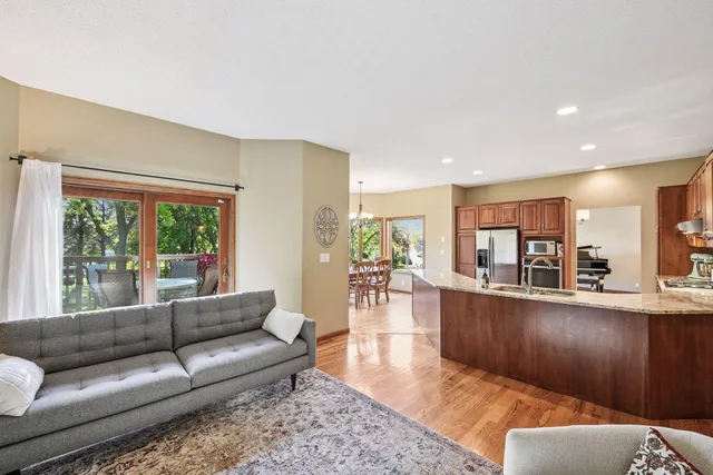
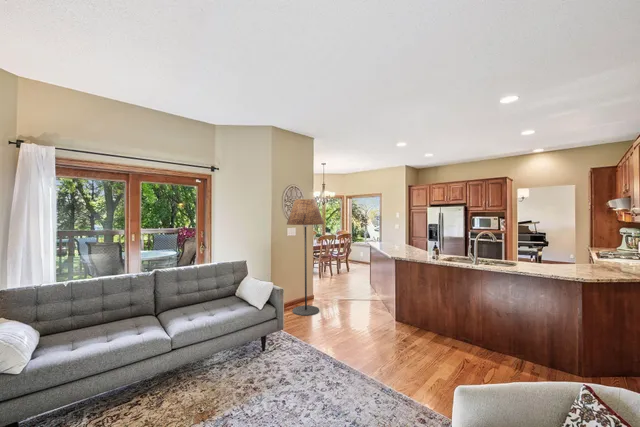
+ floor lamp (305, 255)
